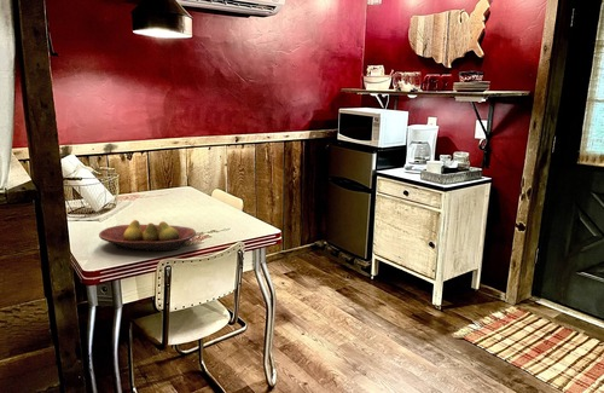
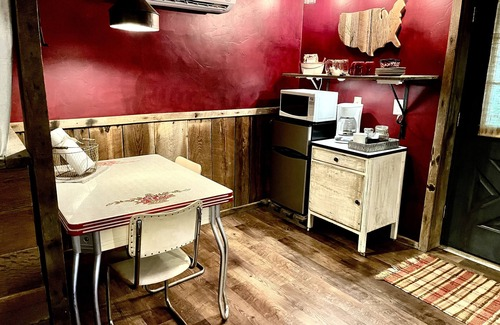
- fruit bowl (147, 233)
